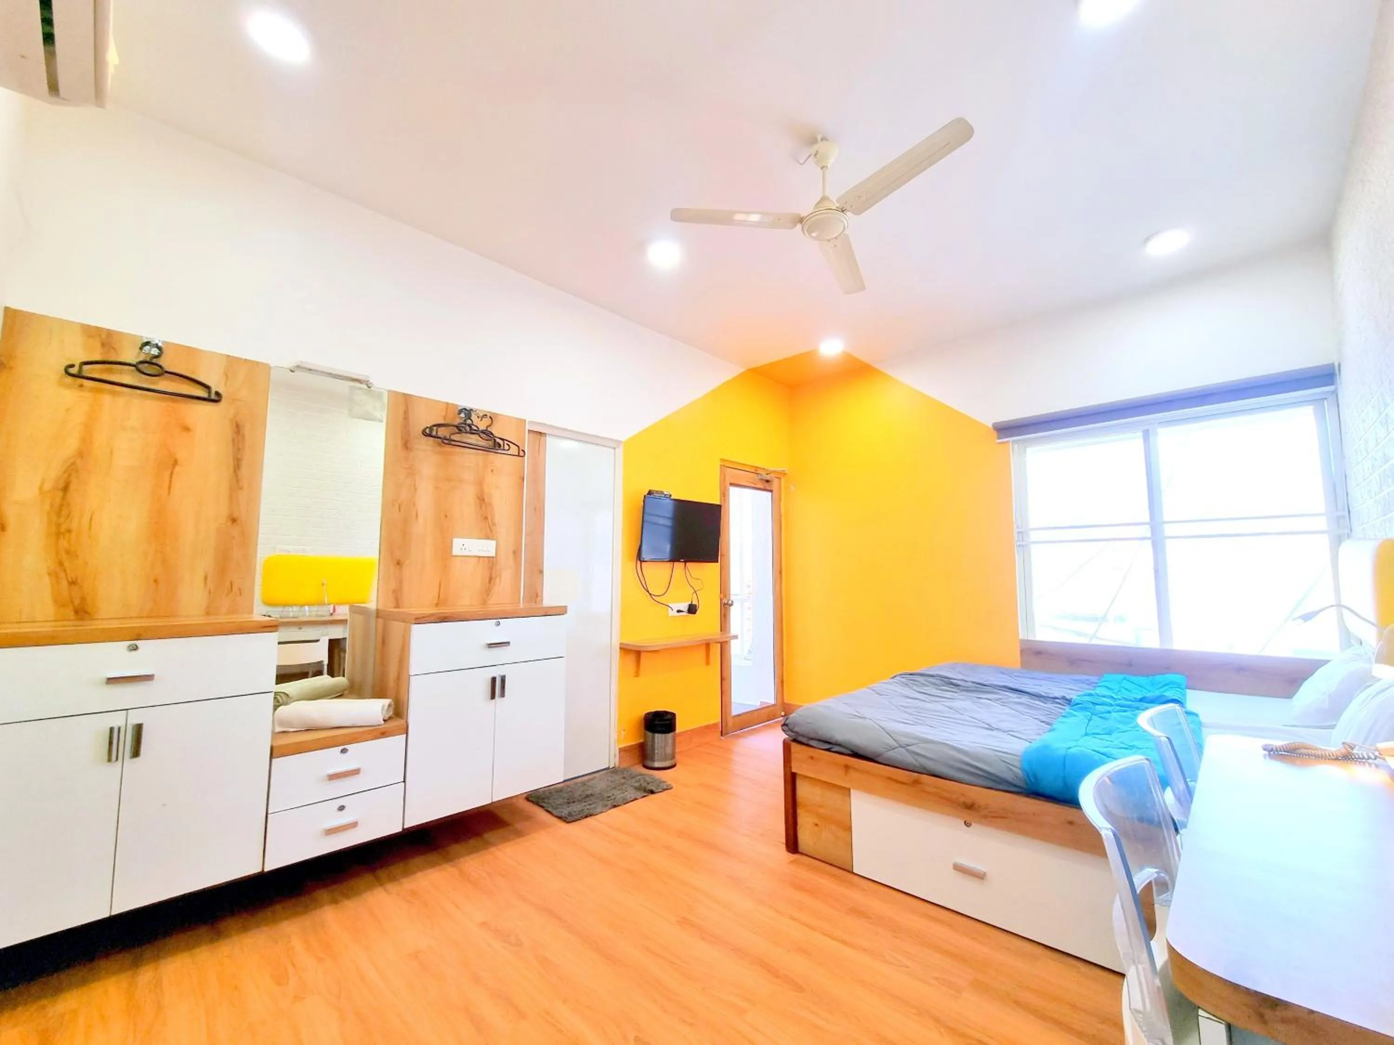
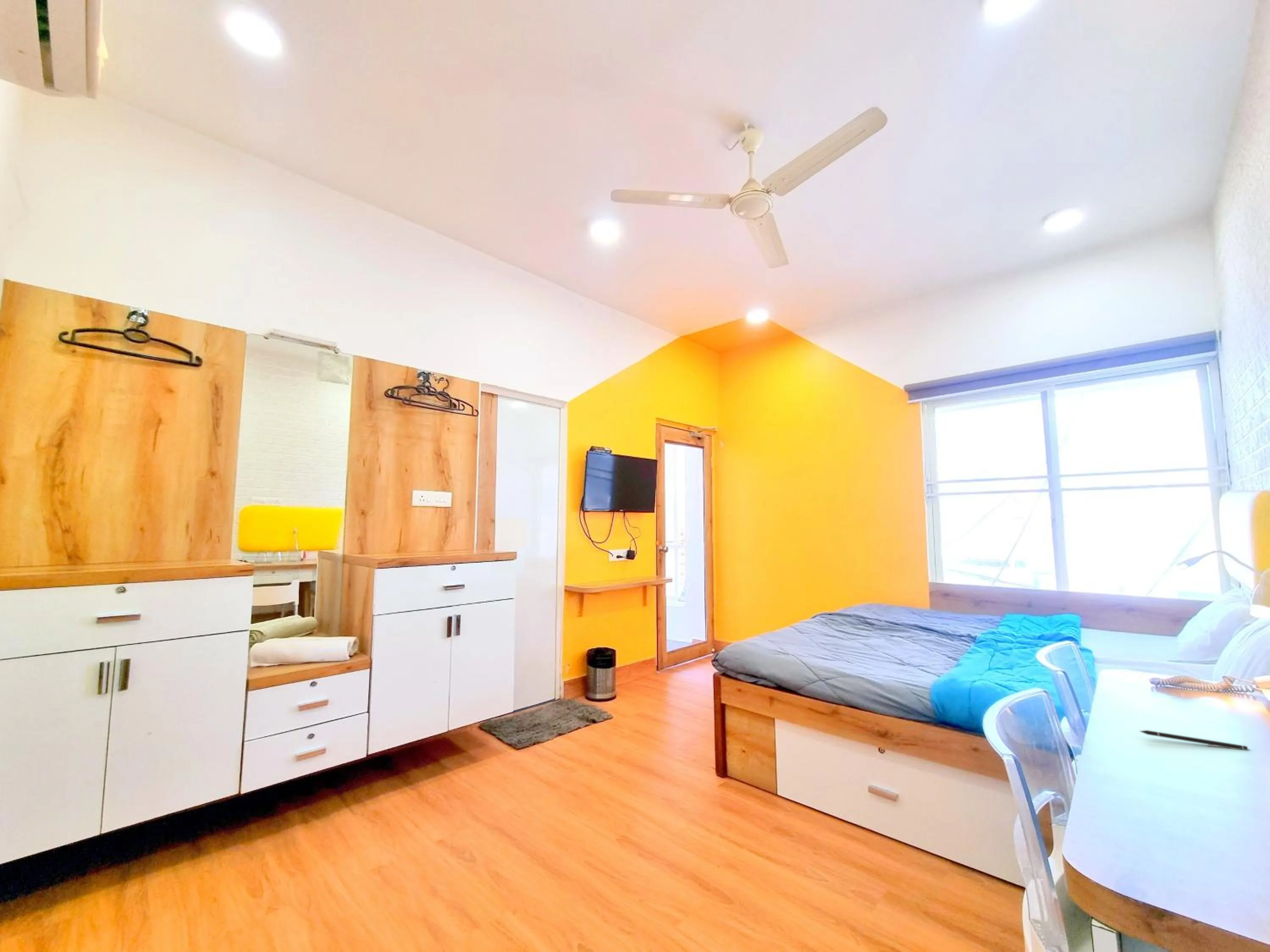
+ pen (1191, 739)
